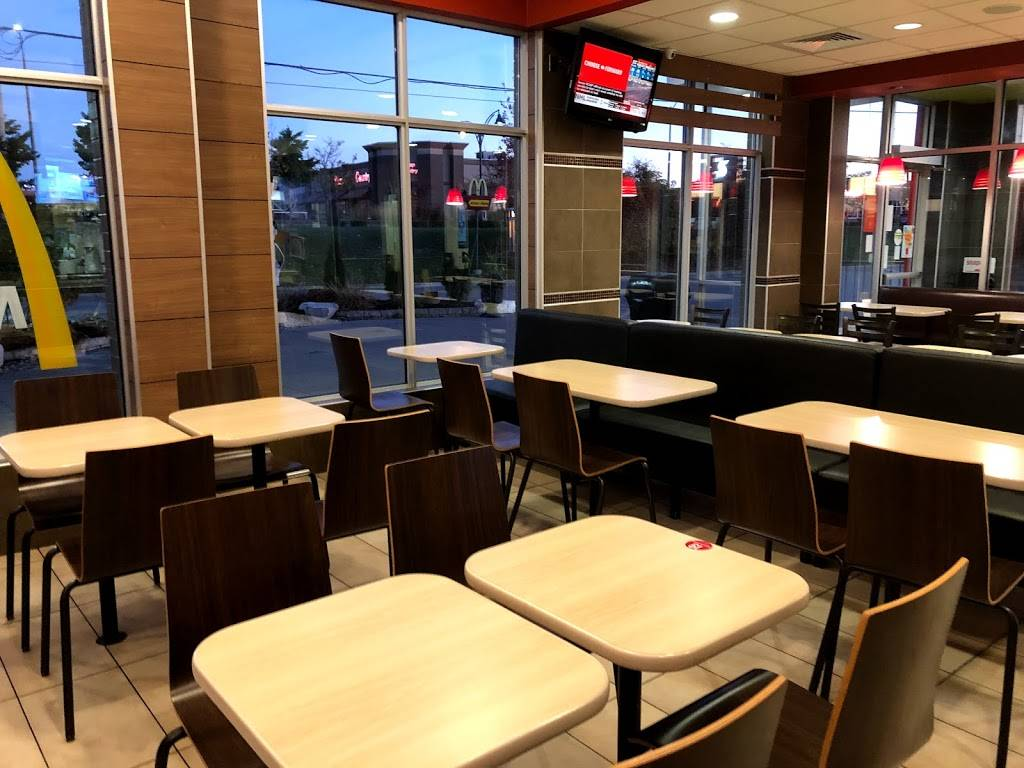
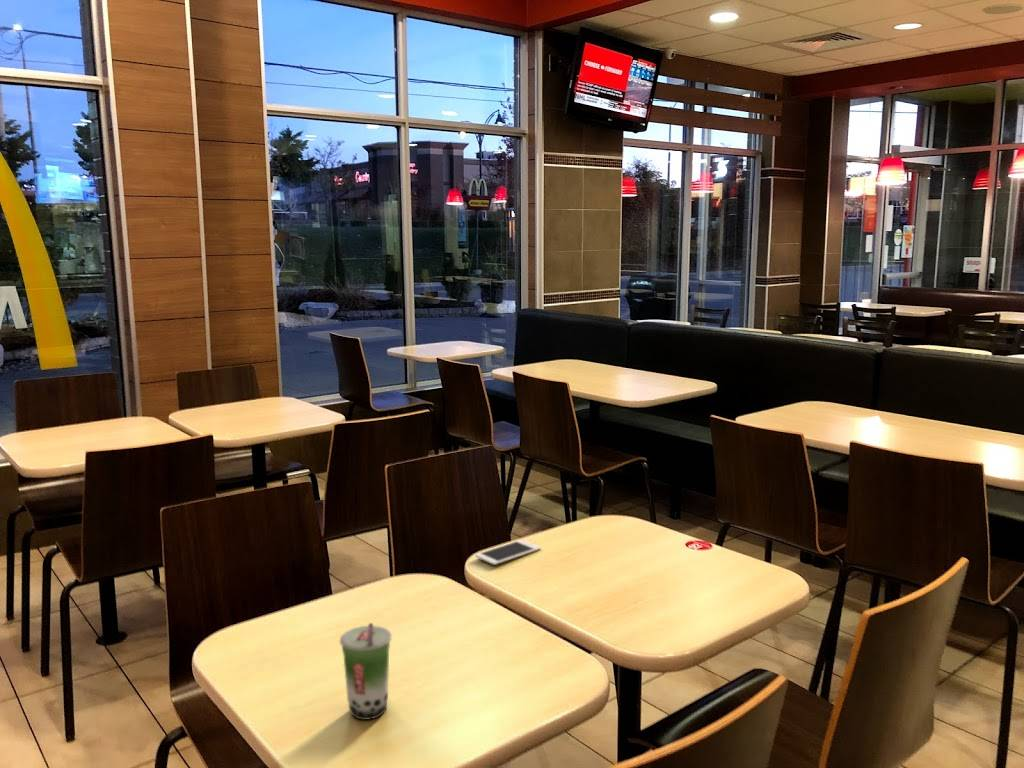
+ beverage cup (366, 661)
+ cell phone (508, 551)
